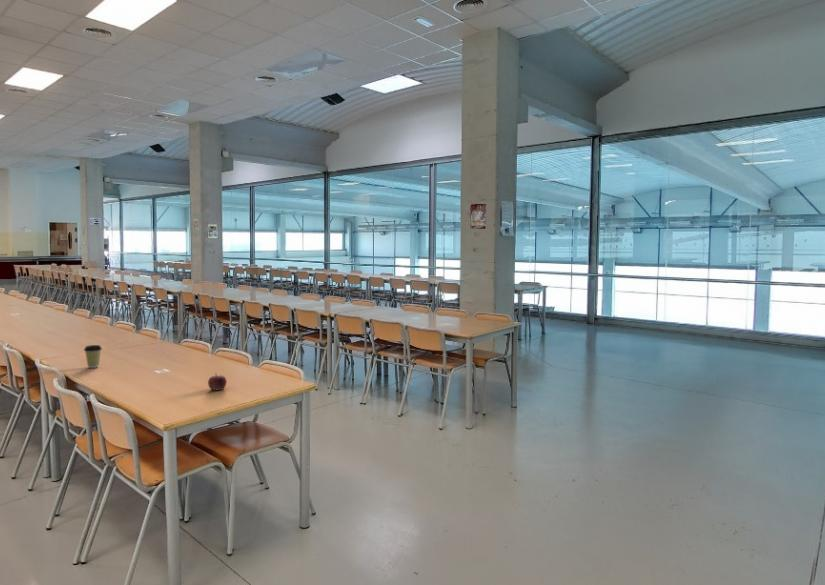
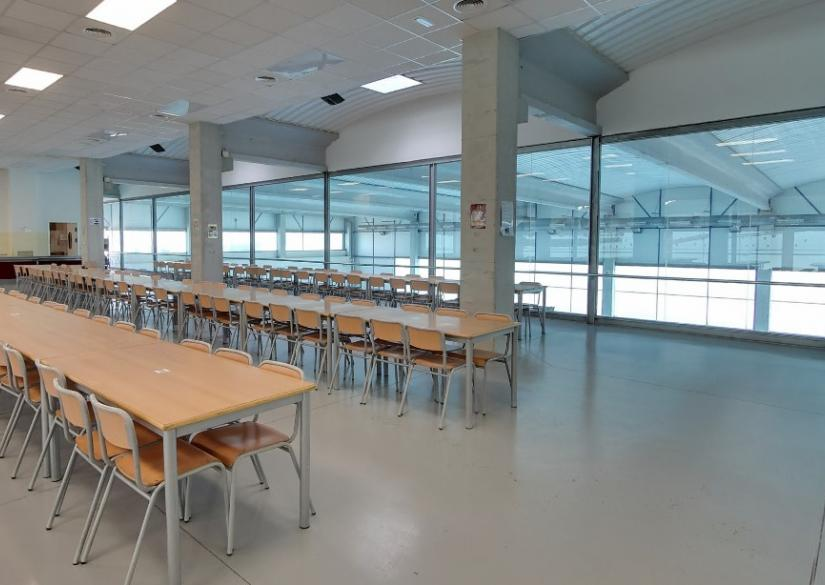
- coffee cup (93, 356)
- fruit (217, 381)
